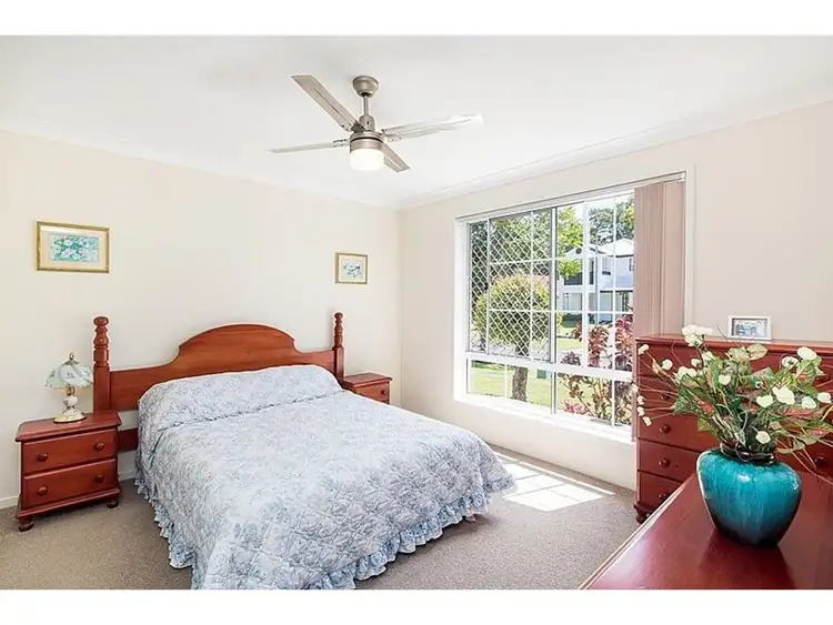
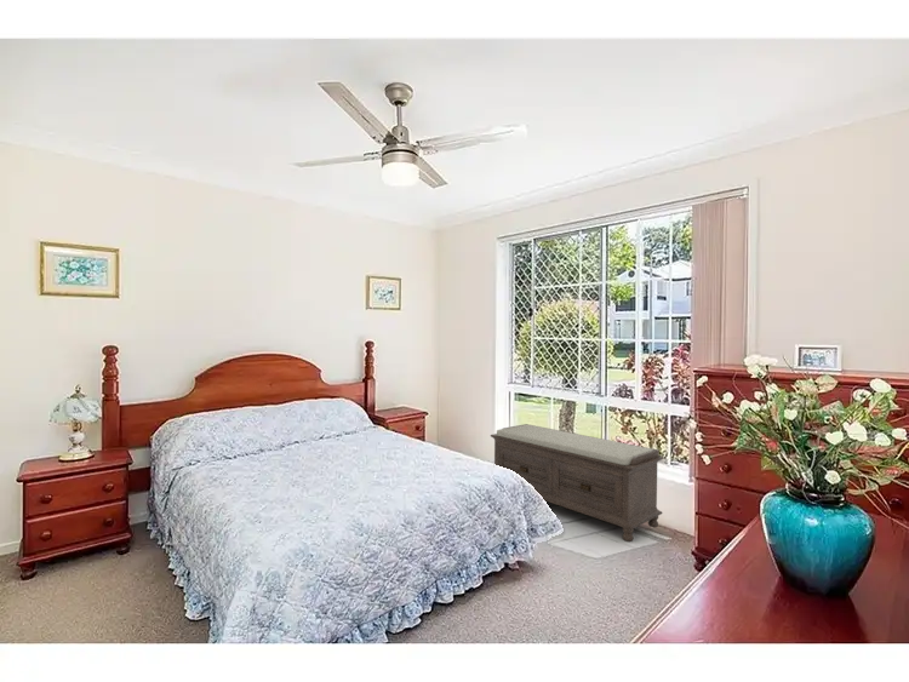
+ bench (567, 472)
